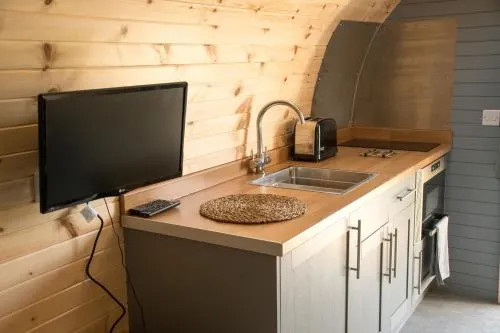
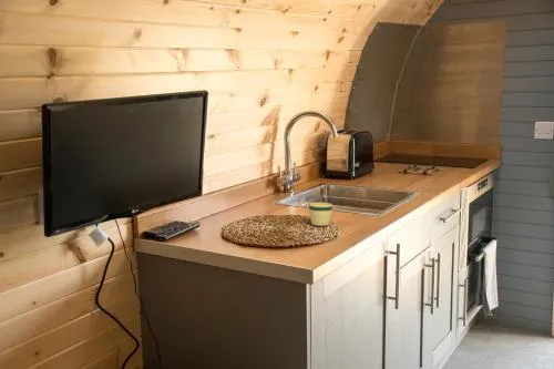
+ mug (322, 213)
